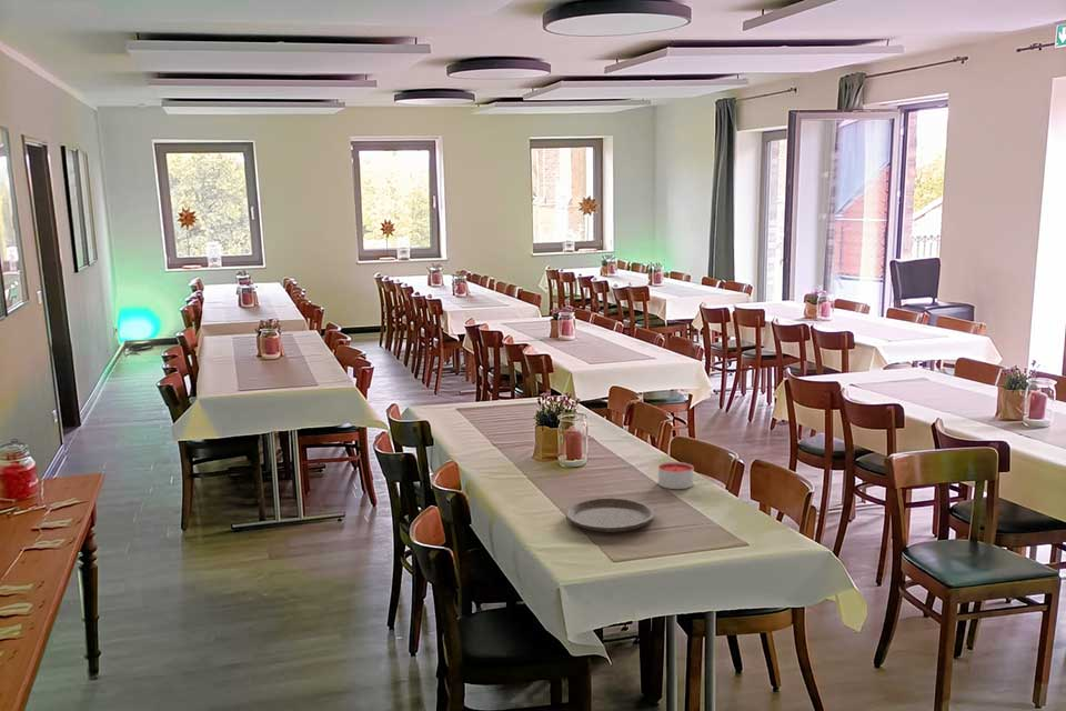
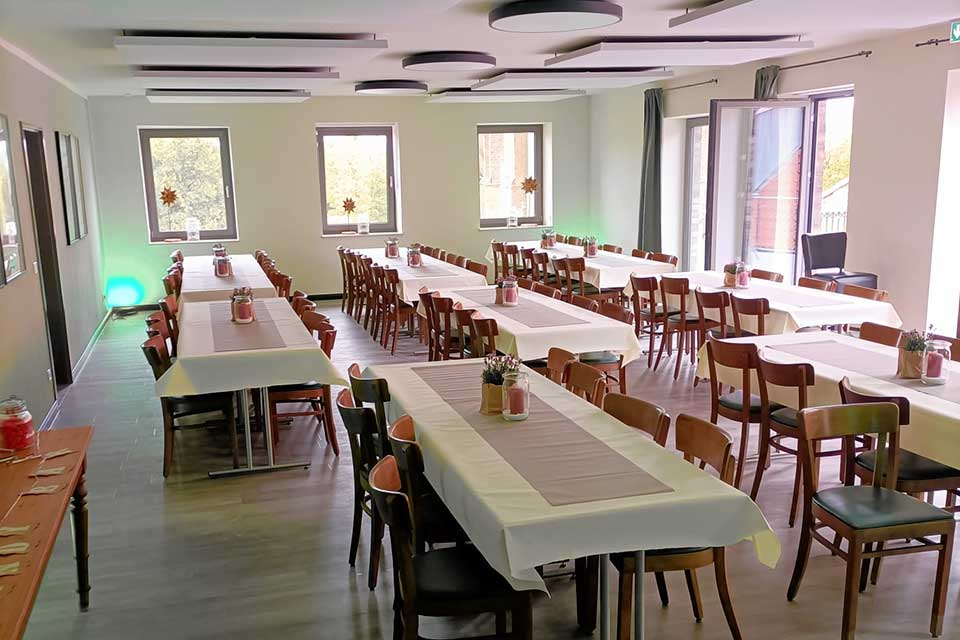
- candle (675, 474)
- plate (610, 515)
